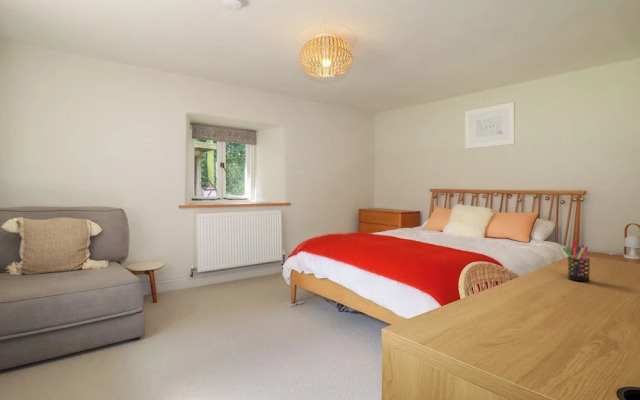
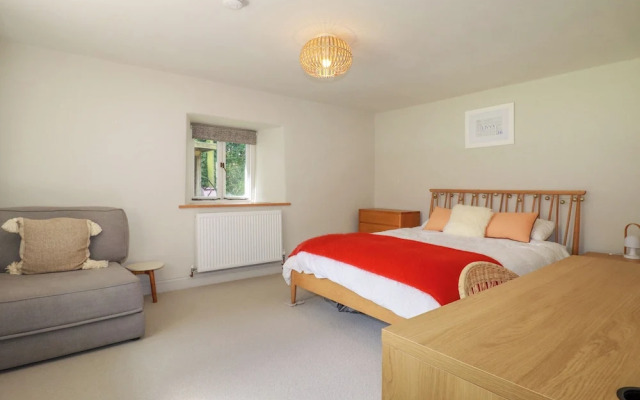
- pen holder (575, 260)
